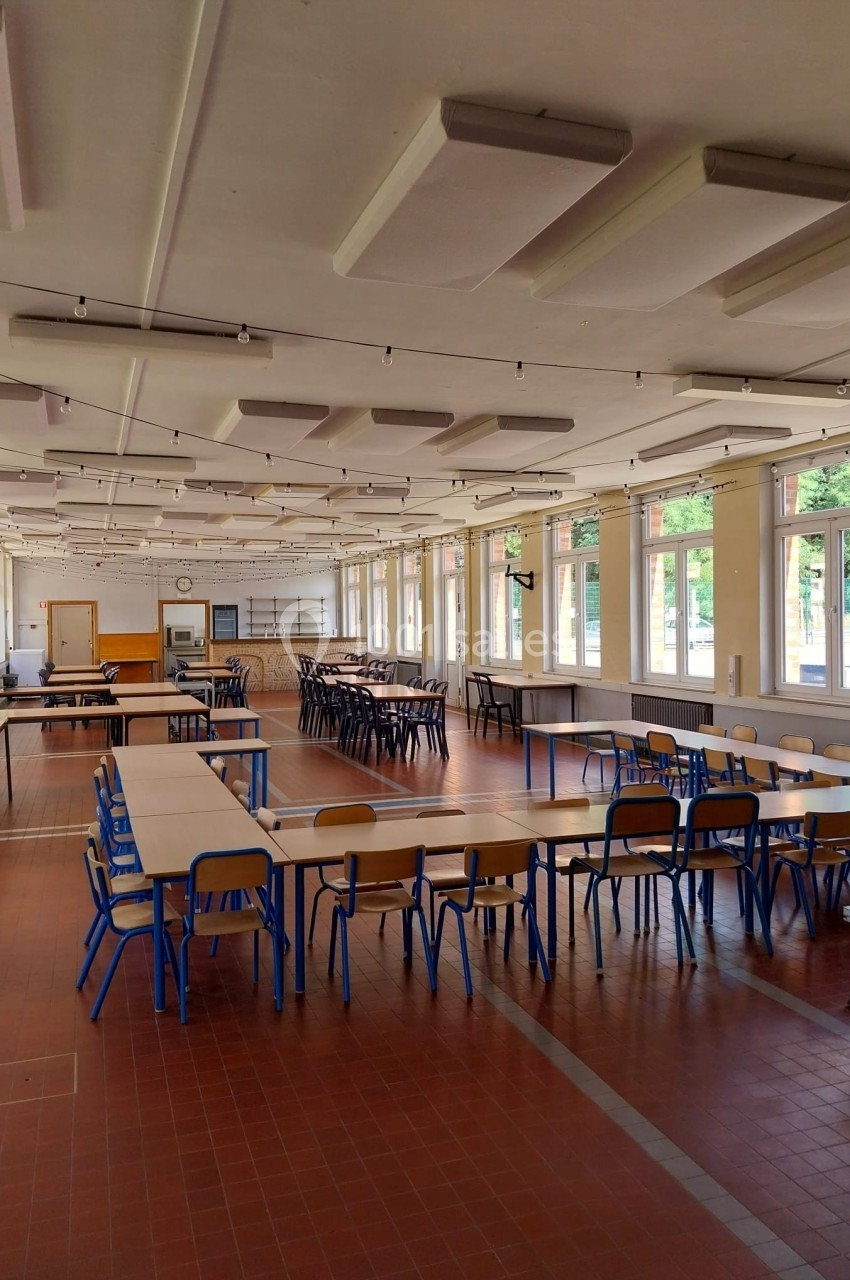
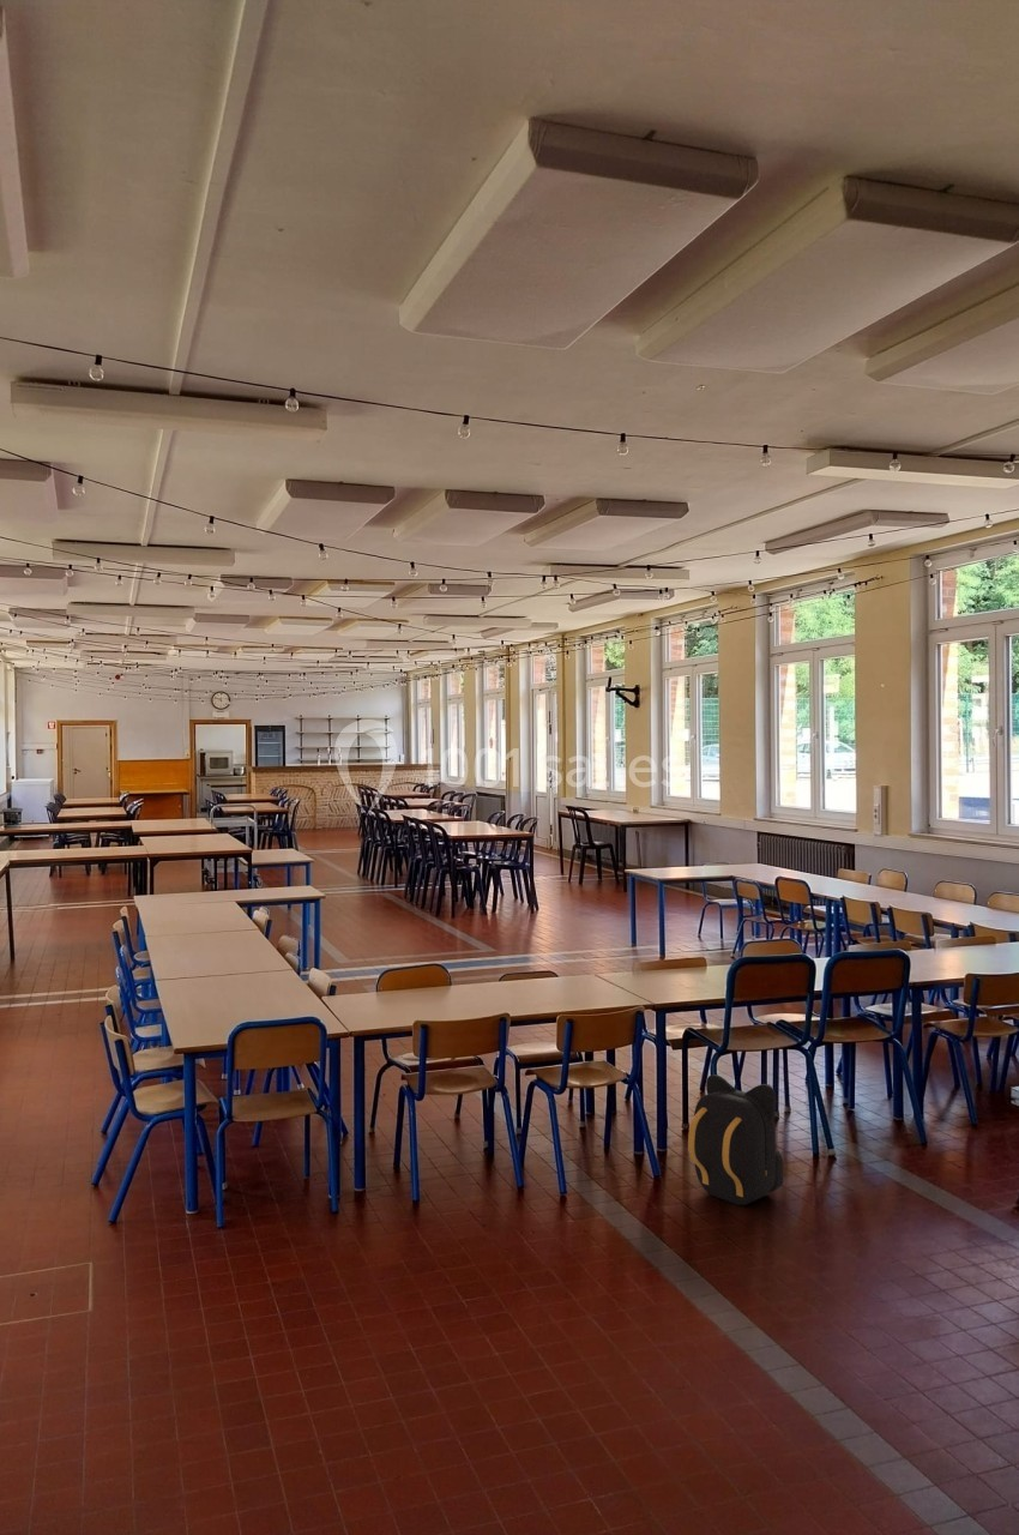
+ backpack (731, 1139)
